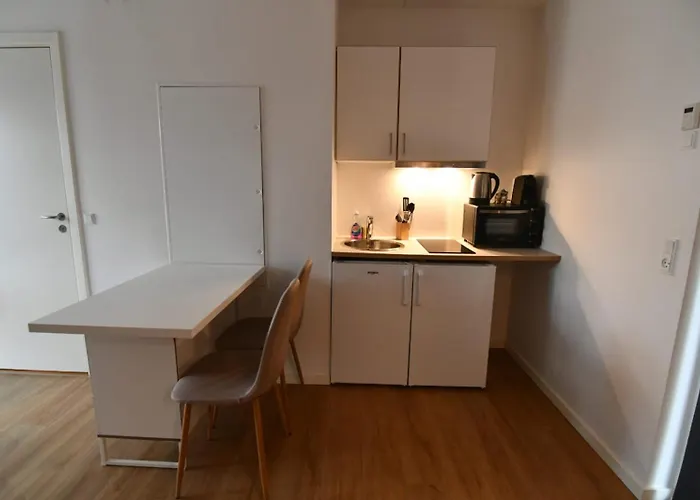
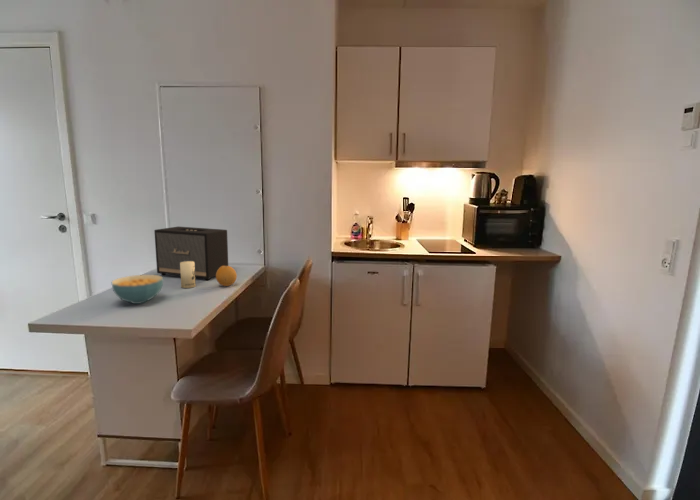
+ fruit (226, 275)
+ speaker (192, 252)
+ cereal bowl (138, 290)
+ candle (187, 274)
